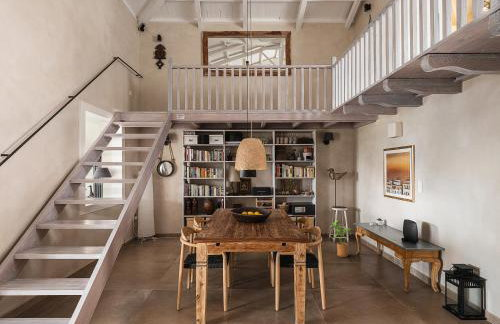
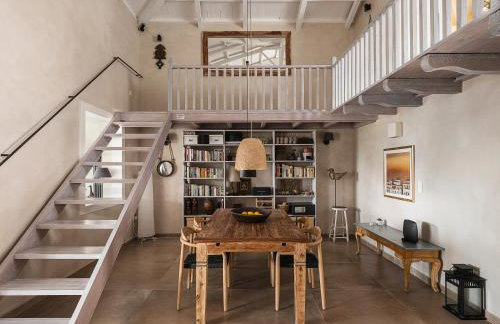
- house plant (341, 238)
